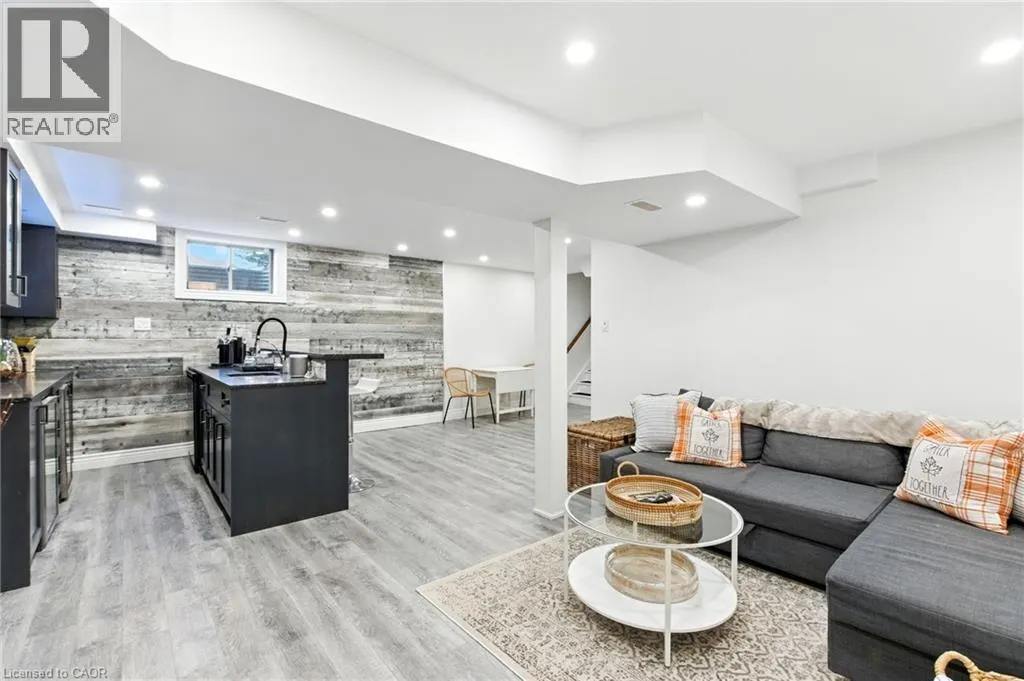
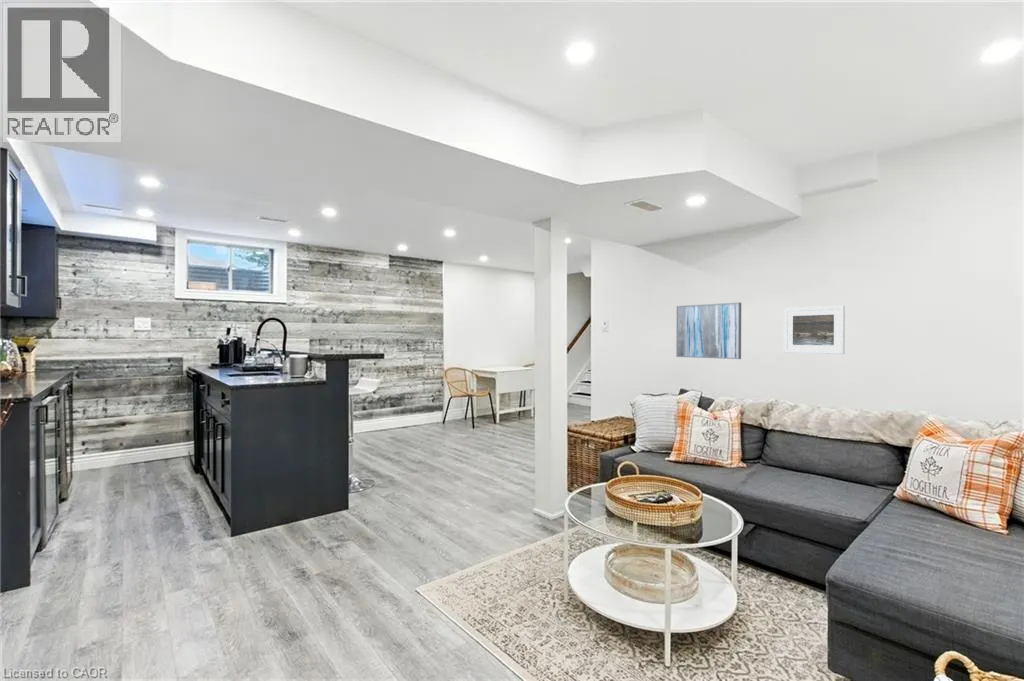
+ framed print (813, 330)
+ wall art (707, 331)
